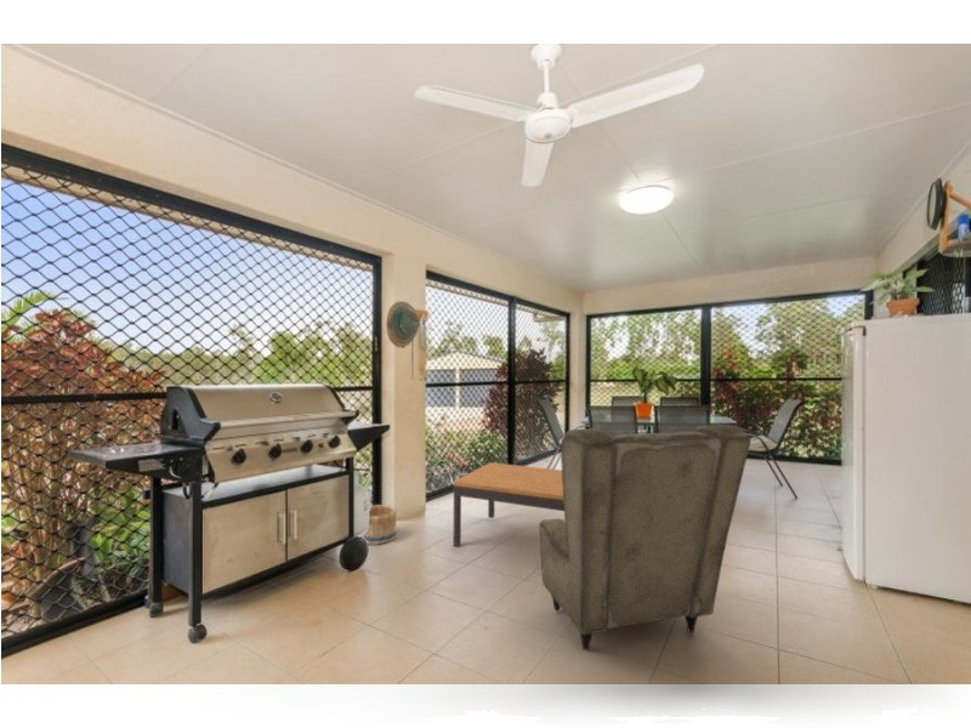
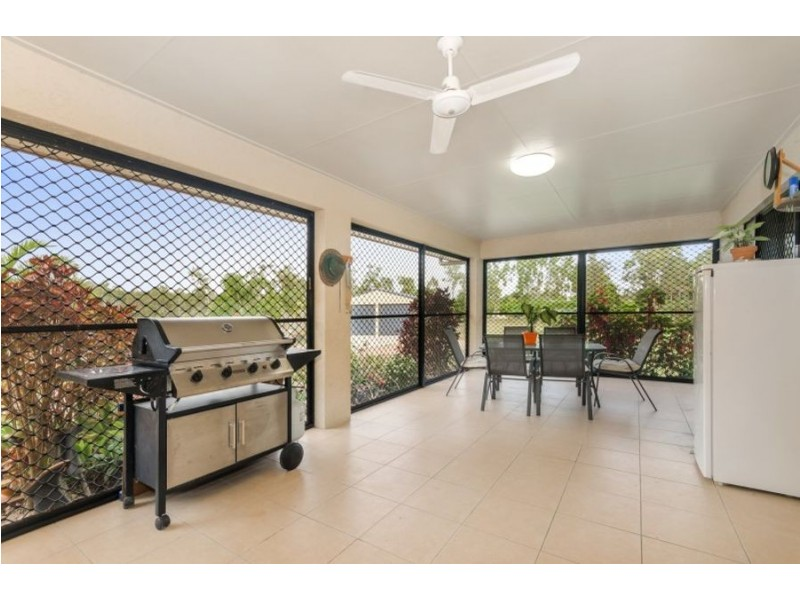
- basket (376, 523)
- armchair (629, 524)
- coffee table (536, 506)
